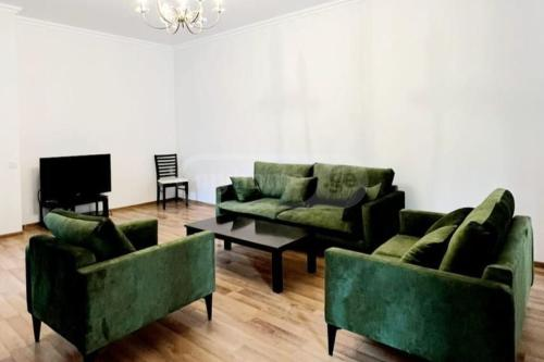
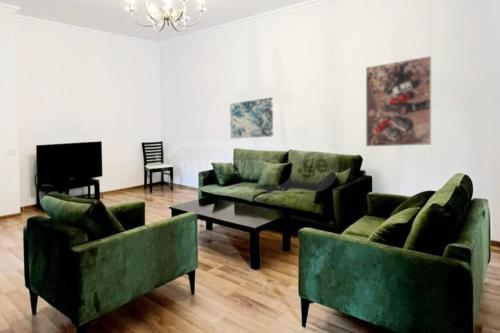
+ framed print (396, 104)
+ wall art (250, 119)
